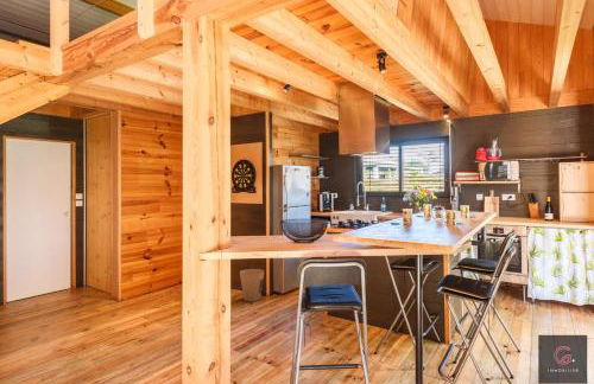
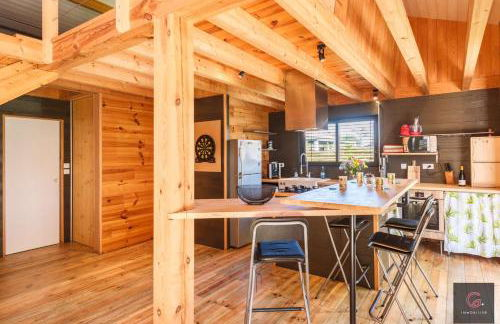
- trash can (252, 284)
